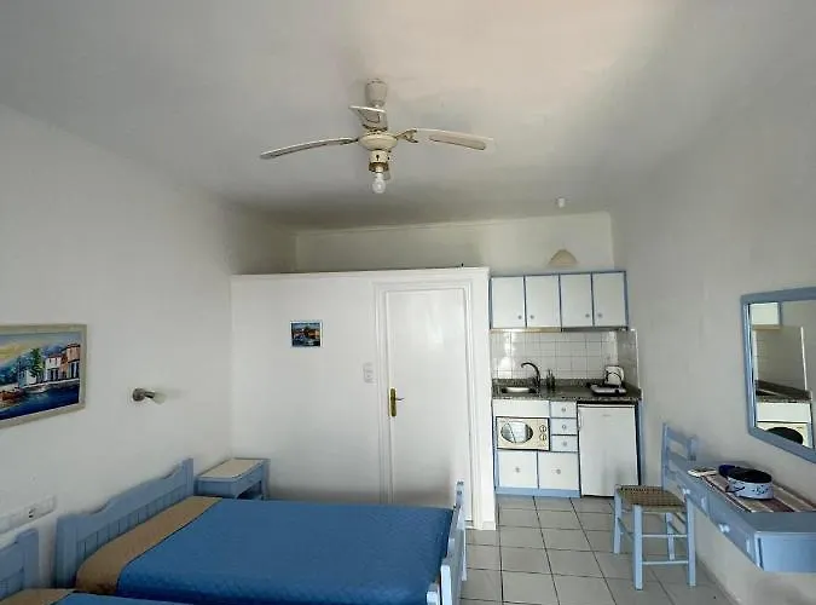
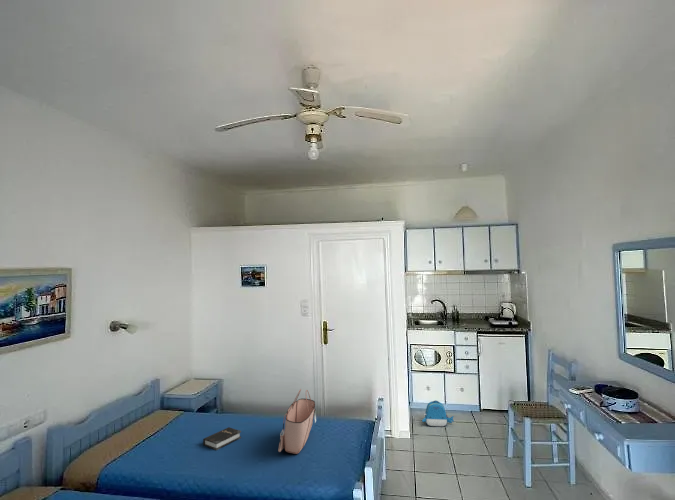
+ tote bag (299, 416)
+ hardback book (222, 437)
+ backpack (437, 412)
